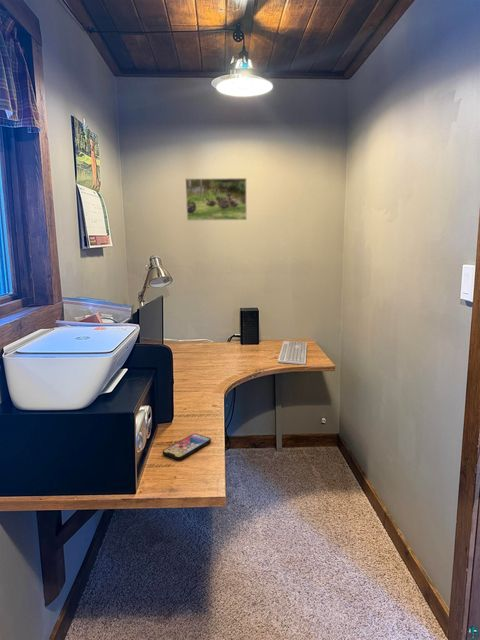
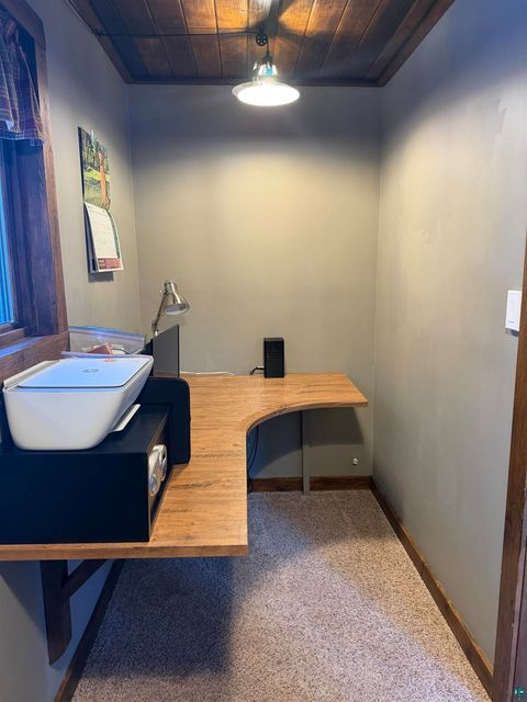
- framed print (216, 199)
- keyboard (293, 351)
- smartphone (187, 445)
